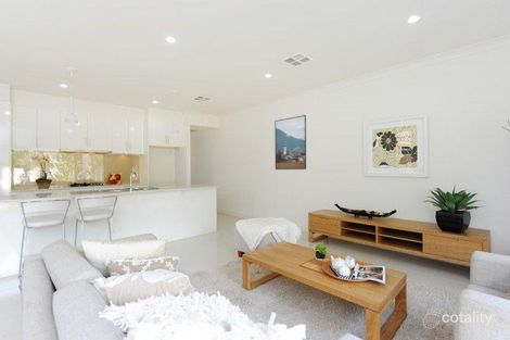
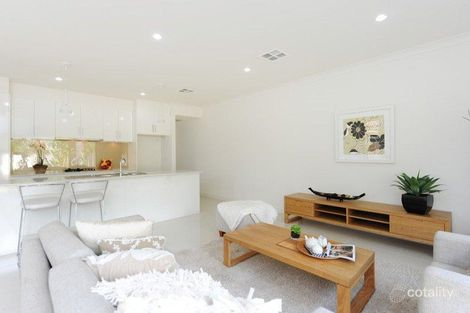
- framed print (290, 143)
